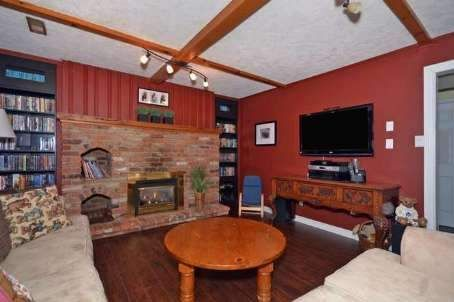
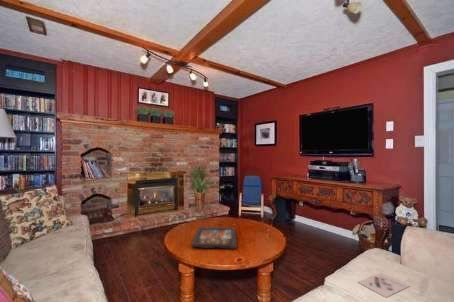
+ architectural model (383, 282)
+ decorative tray (215, 236)
